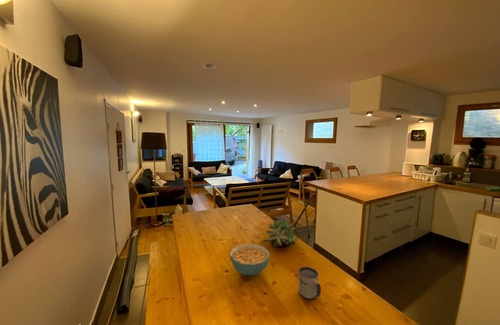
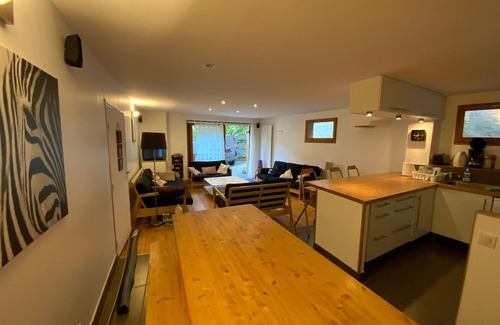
- mug (310, 285)
- succulent plant (280, 231)
- cereal bowl (249, 262)
